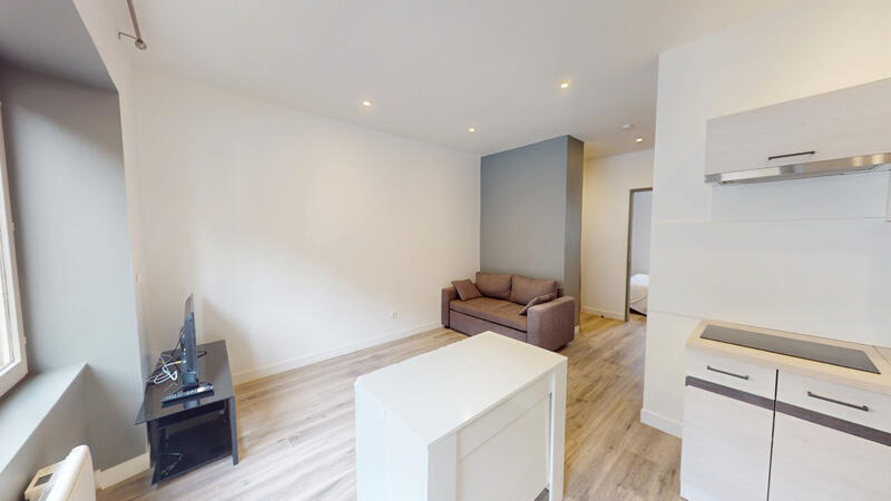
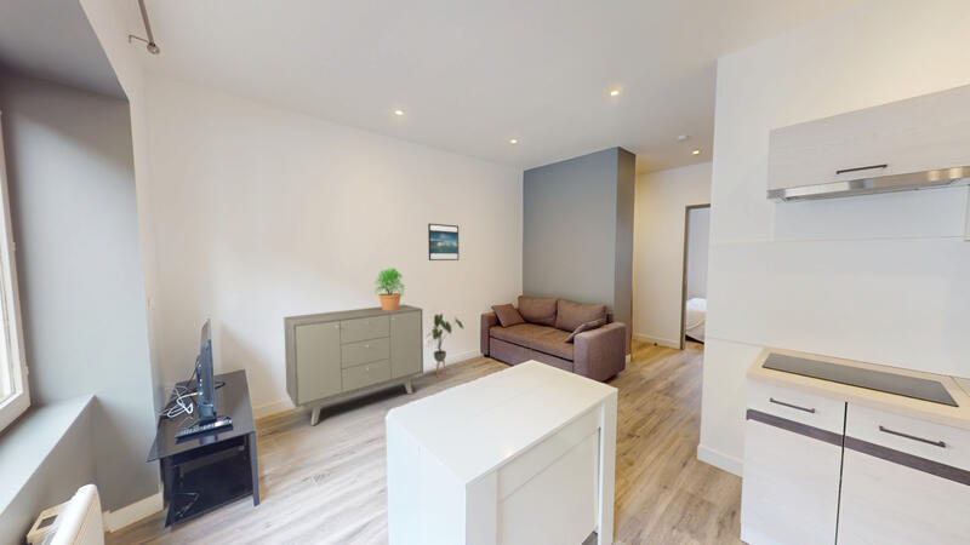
+ house plant (440, 343)
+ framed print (444, 242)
+ potted plant (389, 287)
+ sideboard (359, 356)
